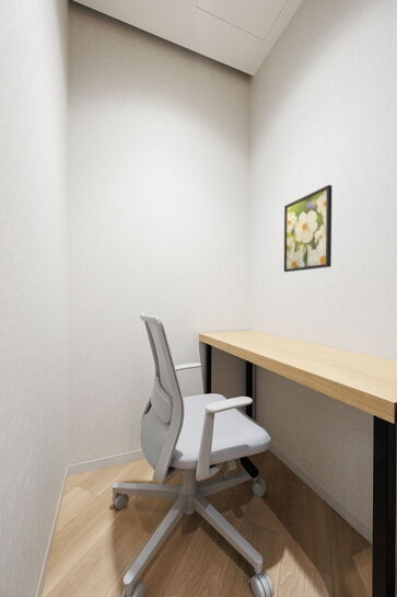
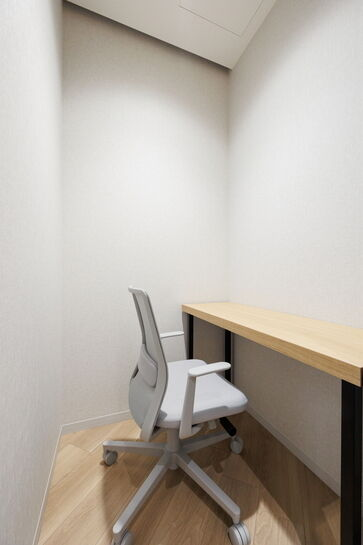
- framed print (305, 232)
